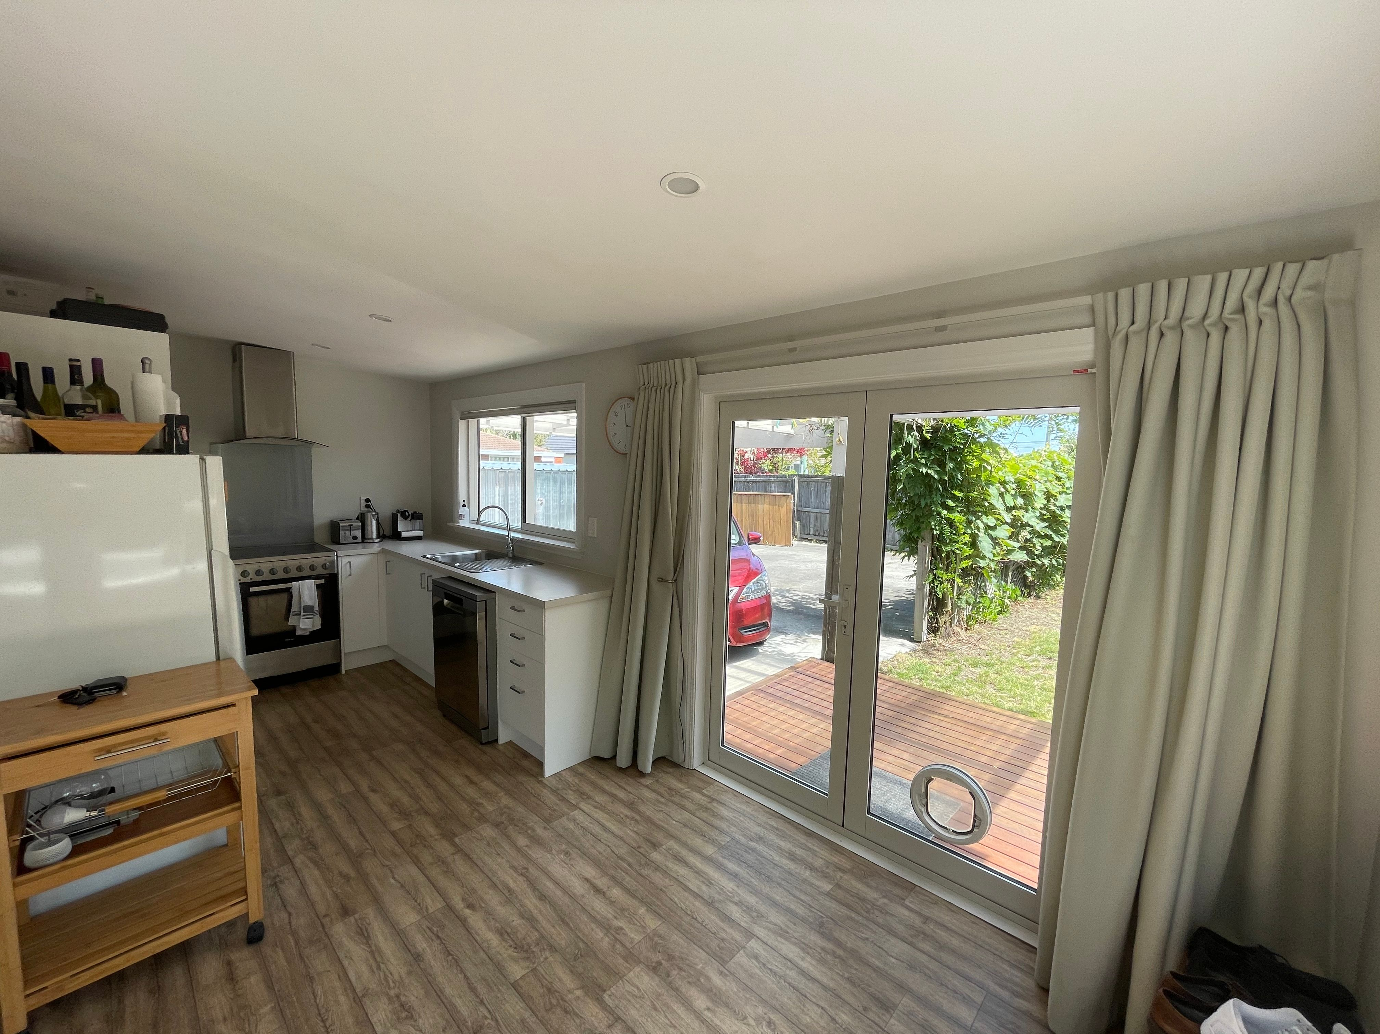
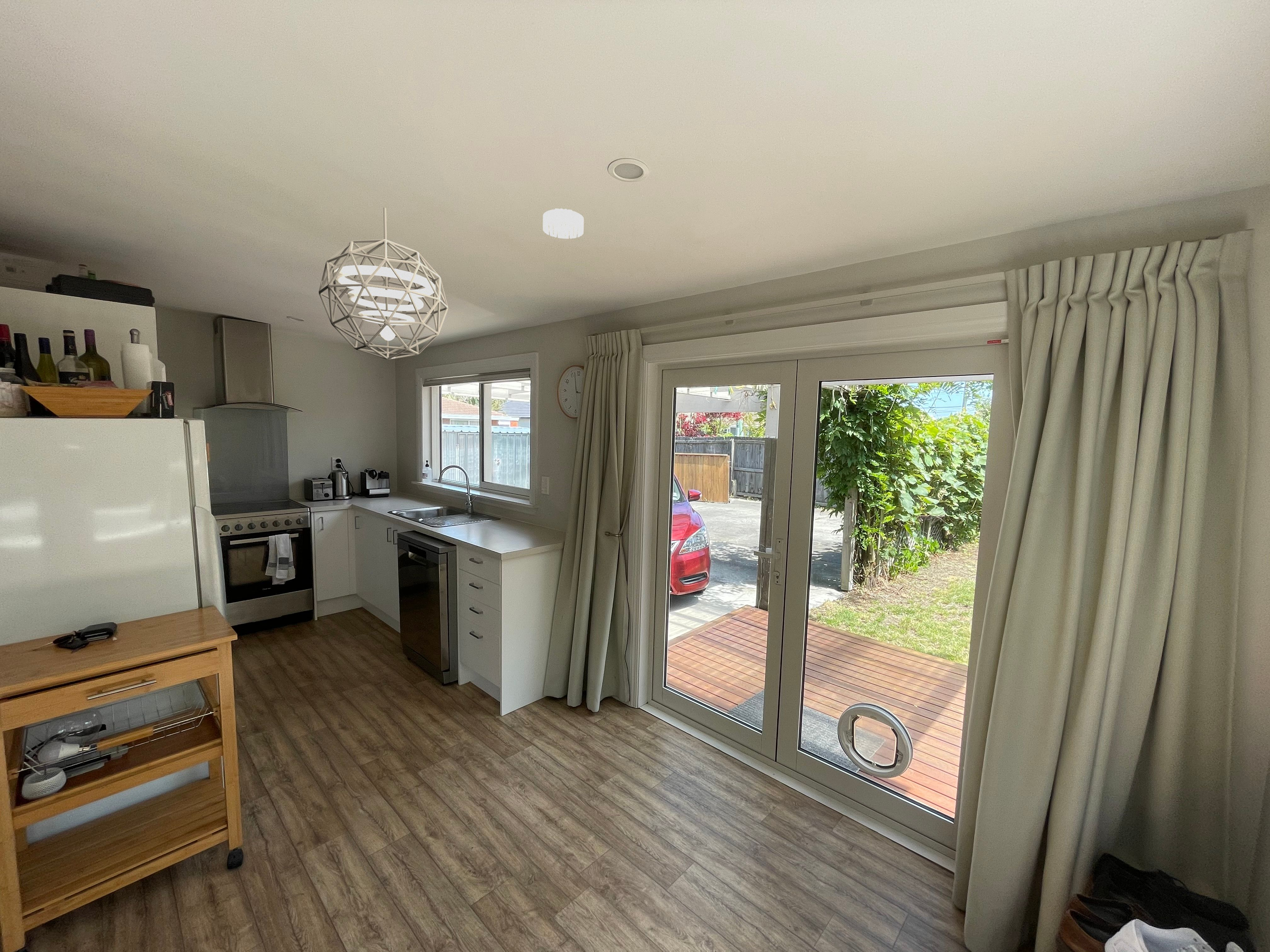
+ smoke detector (563, 223)
+ pendant light (386, 285)
